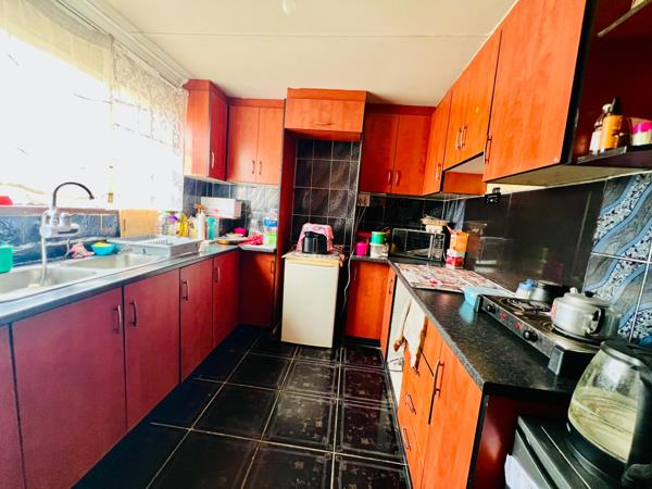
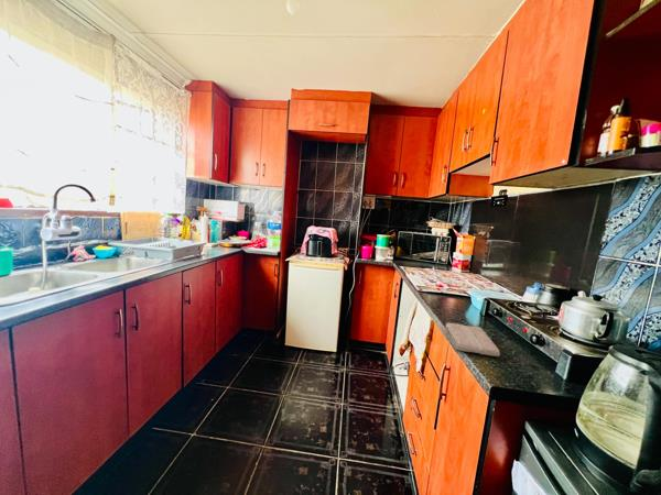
+ washcloth (469, 337)
